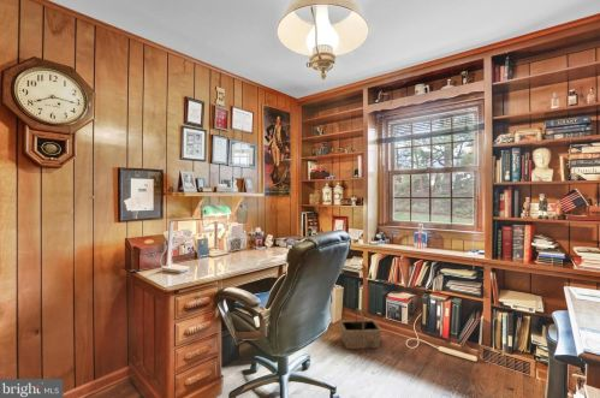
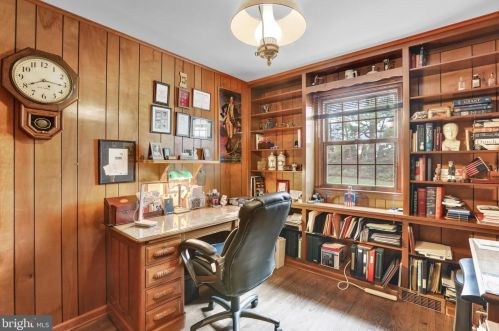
- basket (360, 327)
